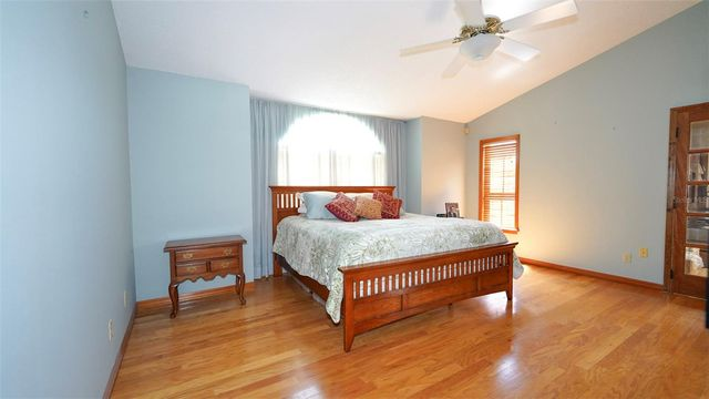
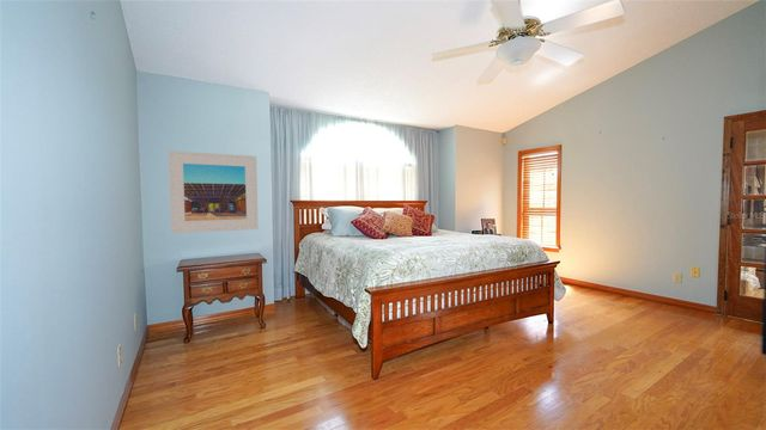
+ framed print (215, 192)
